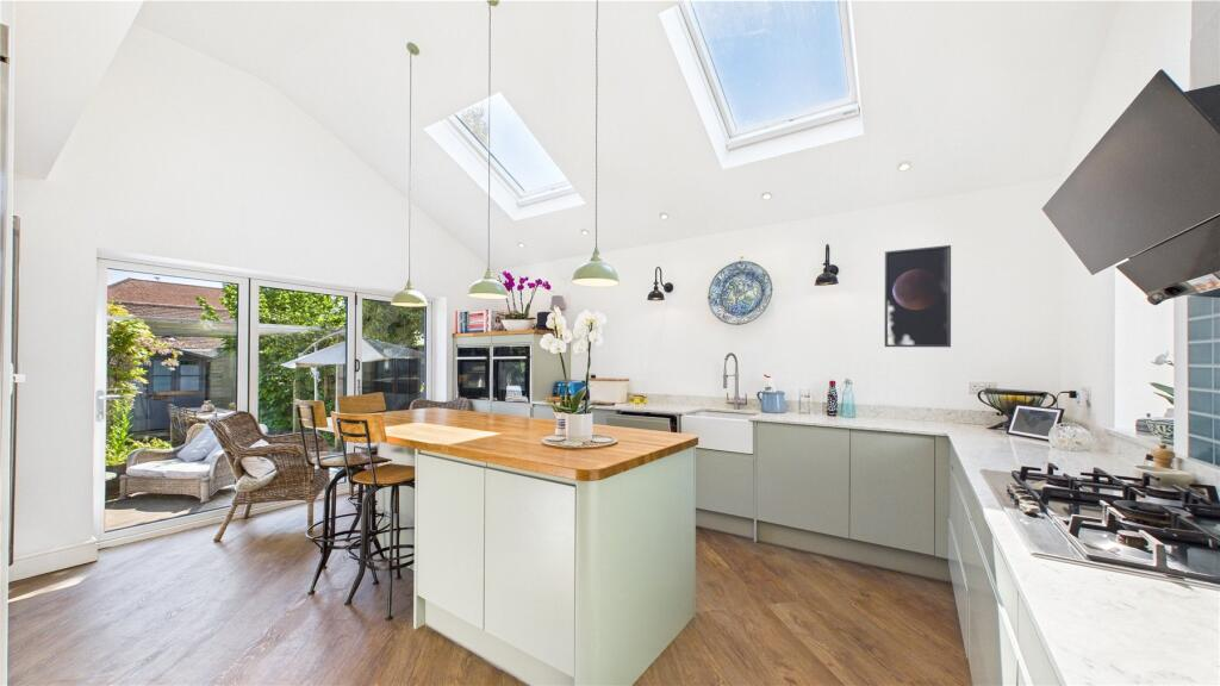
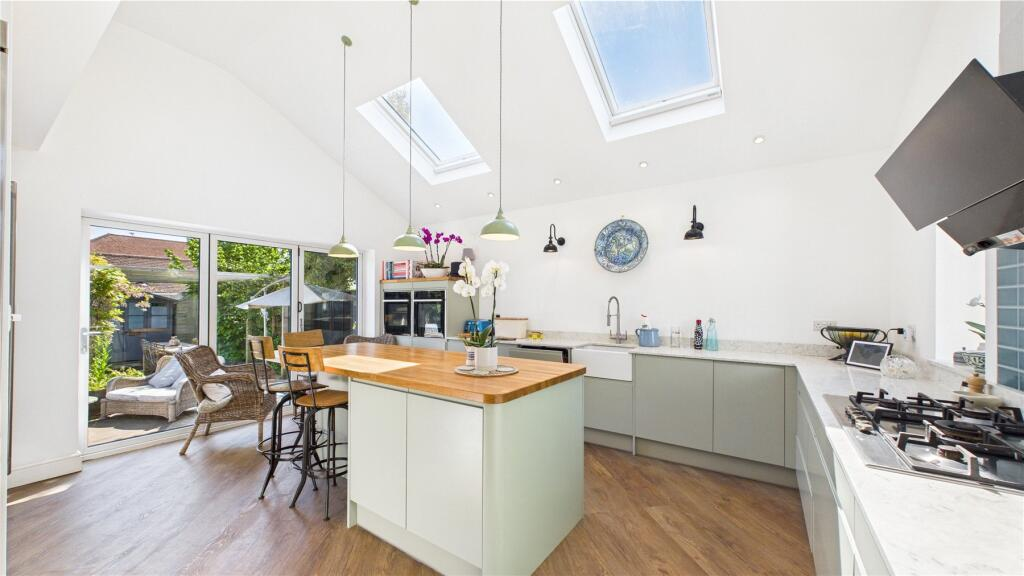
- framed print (916, 298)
